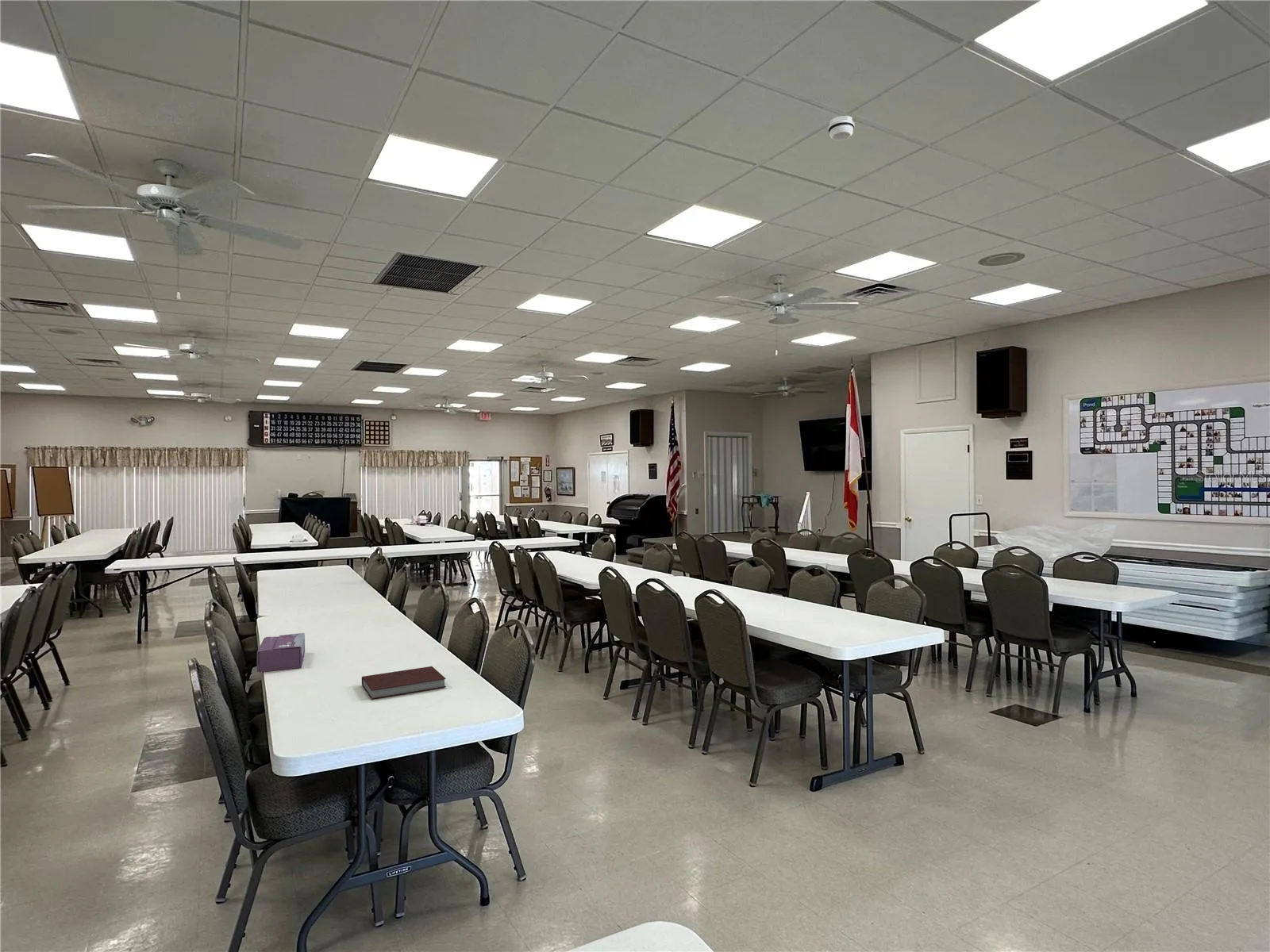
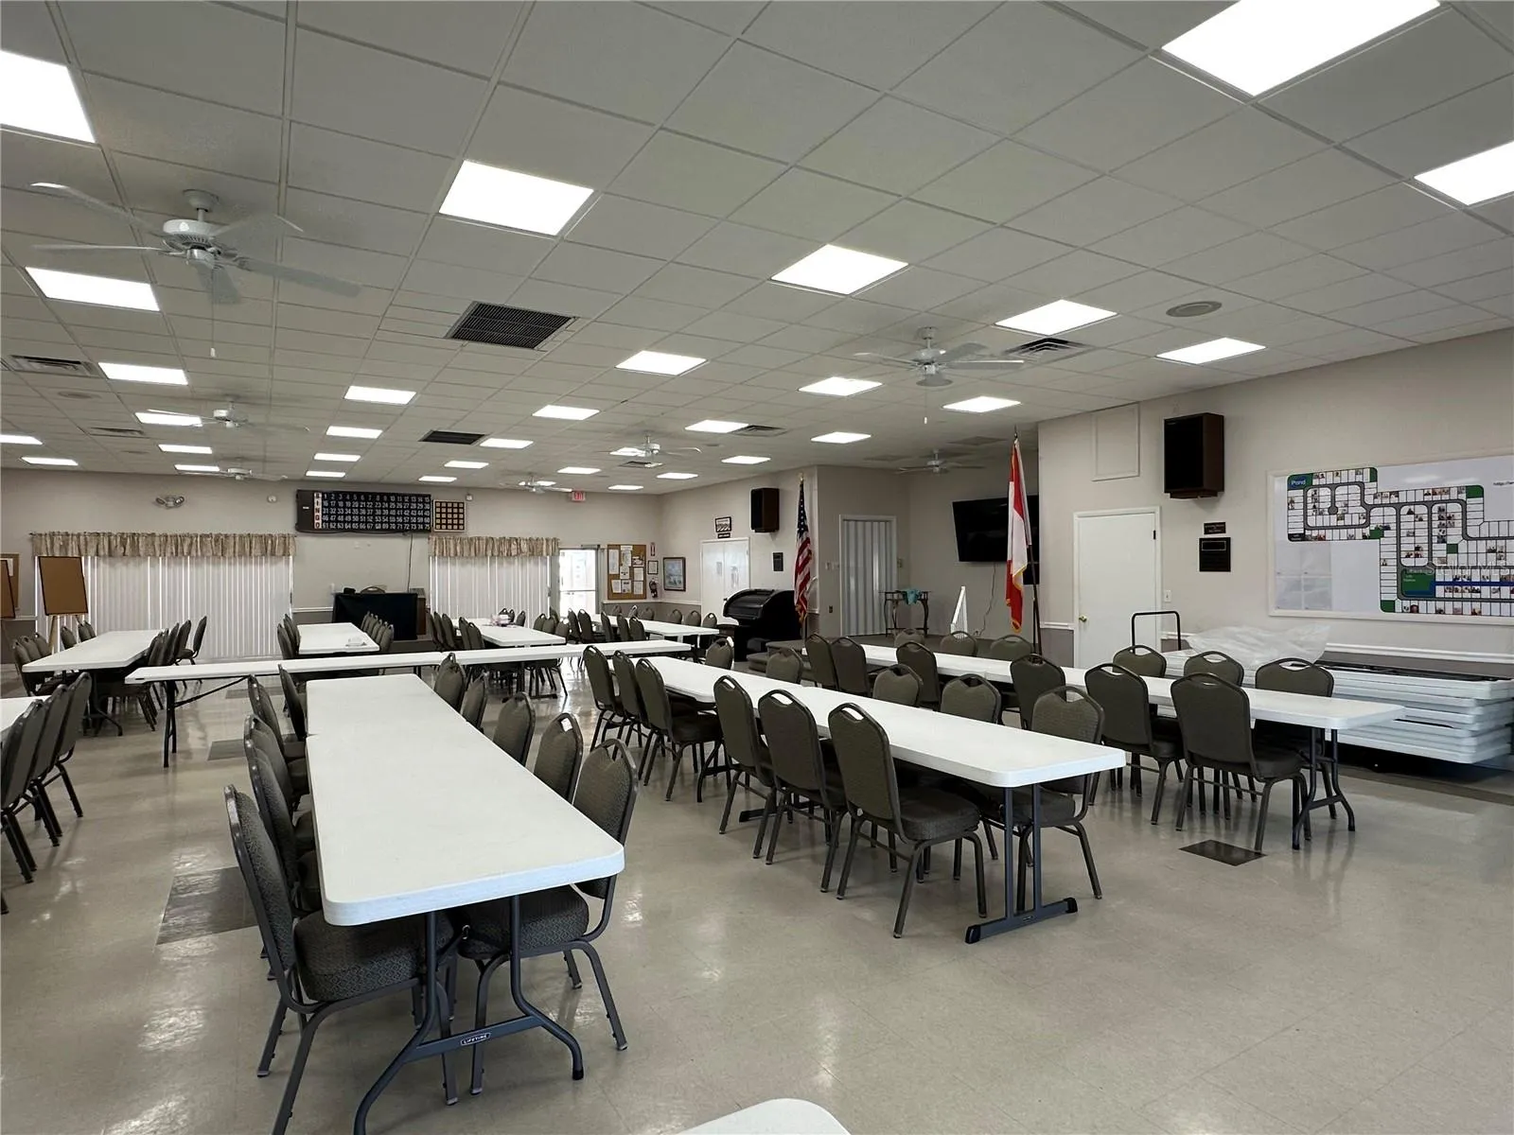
- tissue box (282, 651)
- smoke detector (841, 129)
- notebook (403, 681)
